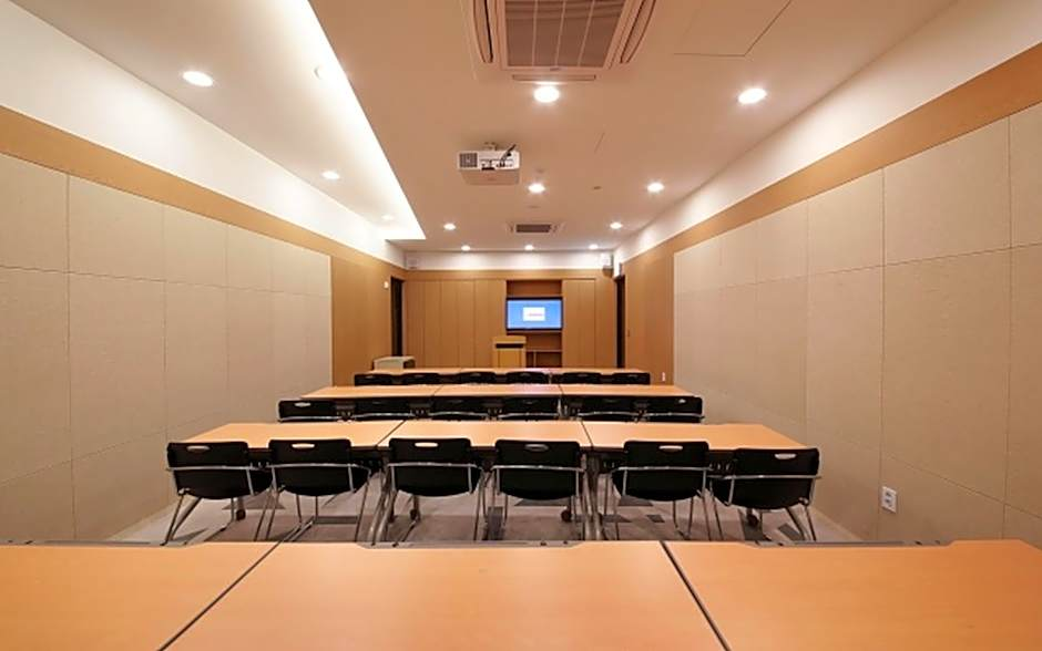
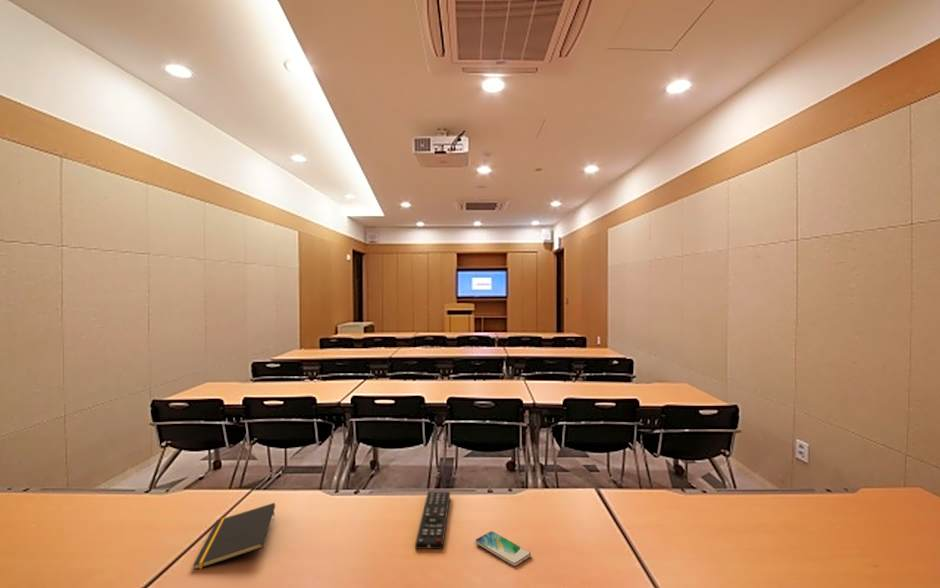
+ notepad (238, 533)
+ remote control (434, 516)
+ smartphone (502, 547)
